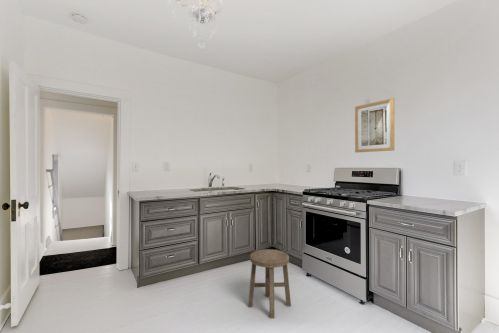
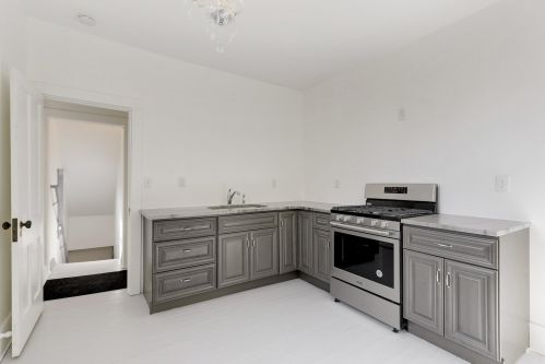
- wall art (373, 127)
- stool (269, 280)
